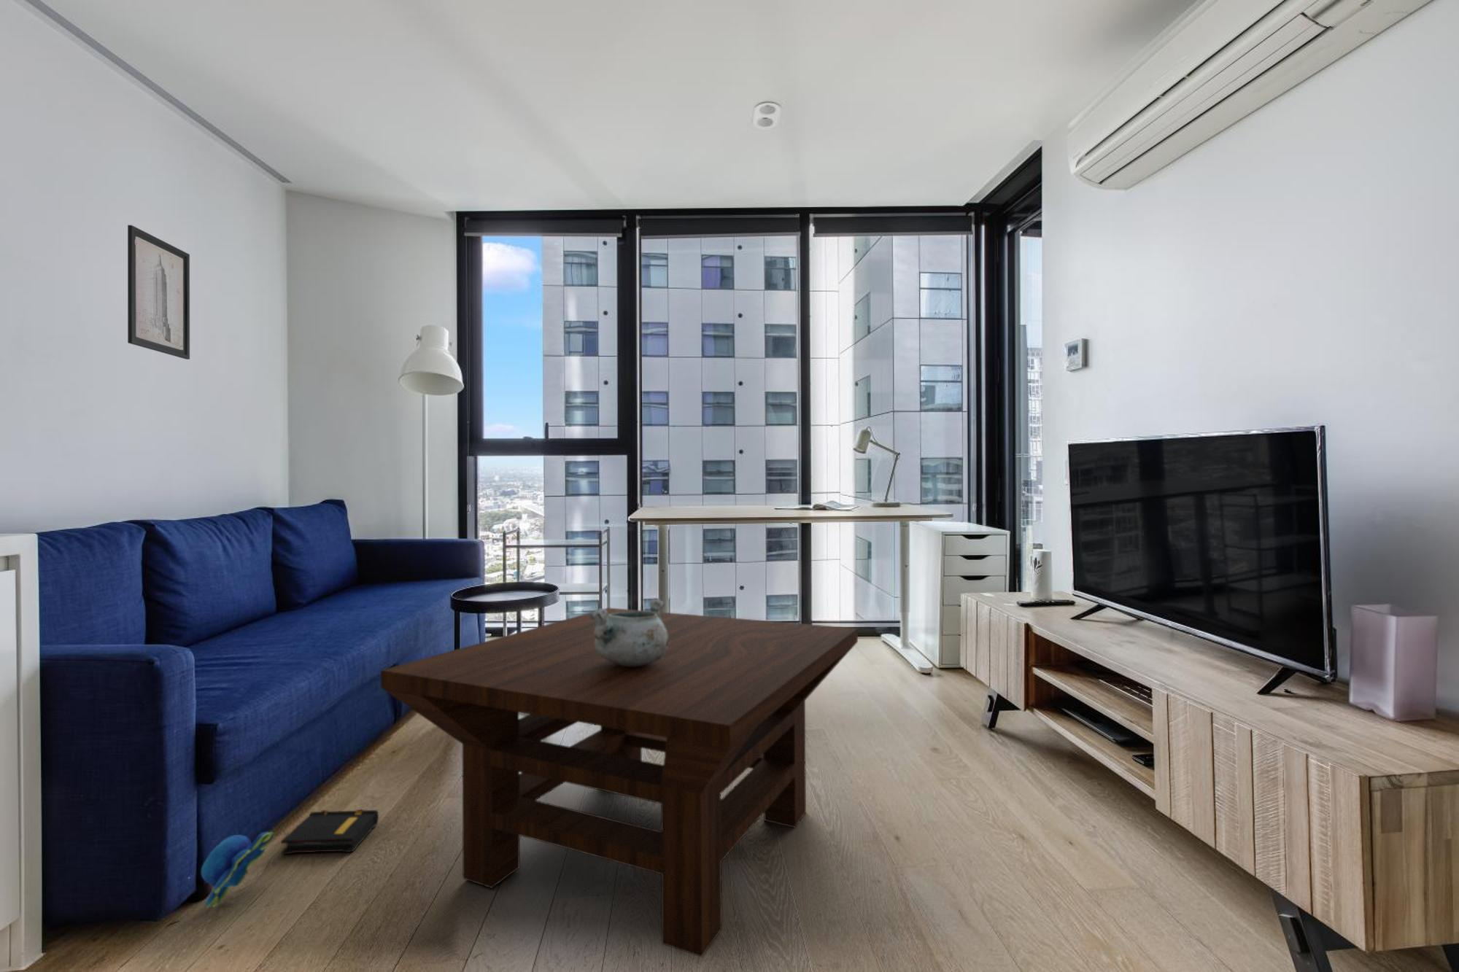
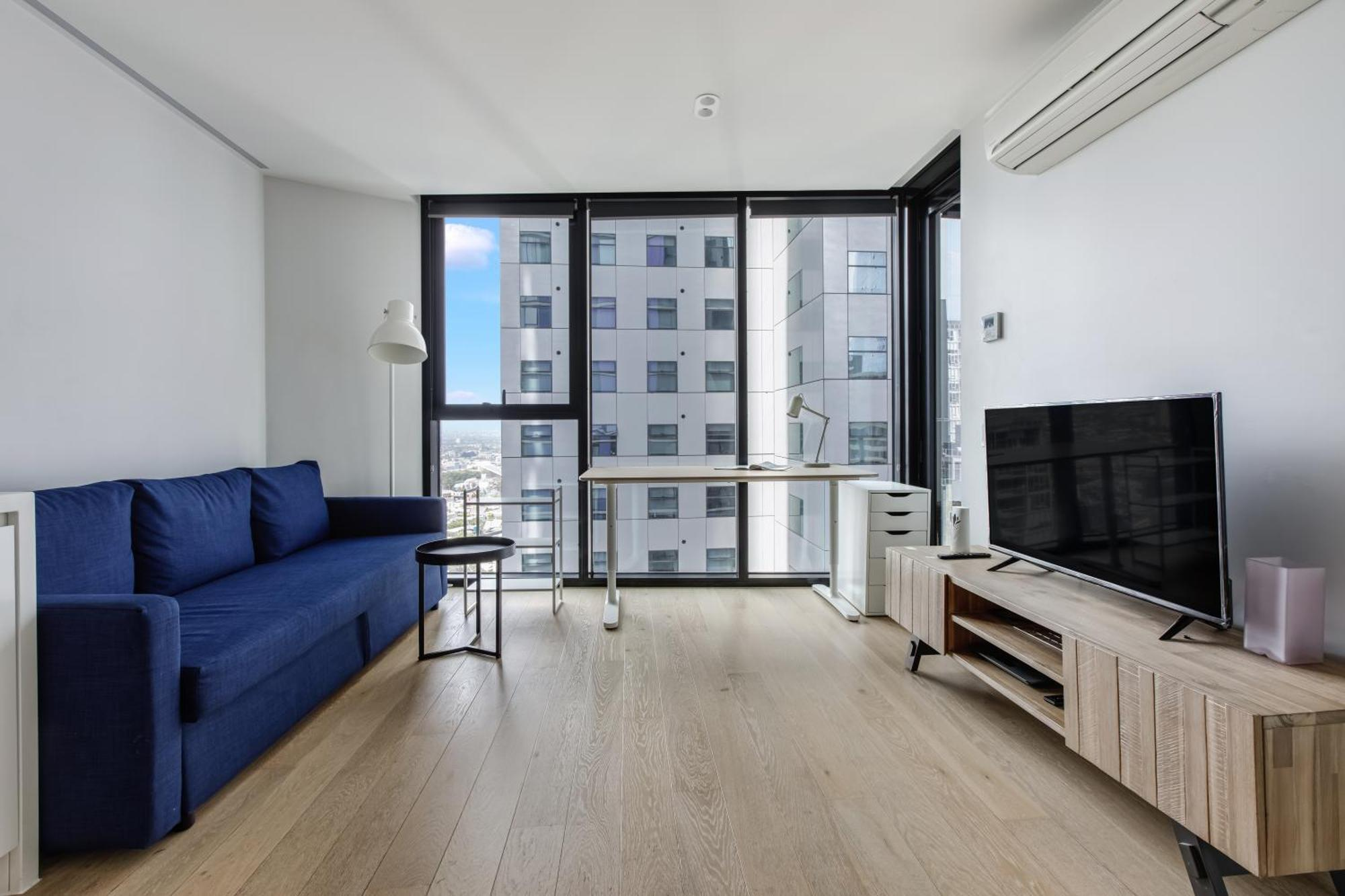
- decorative bowl (631, 632)
- plush toy (236, 869)
- book (327, 829)
- coffee table (649, 744)
- wall art (161, 296)
